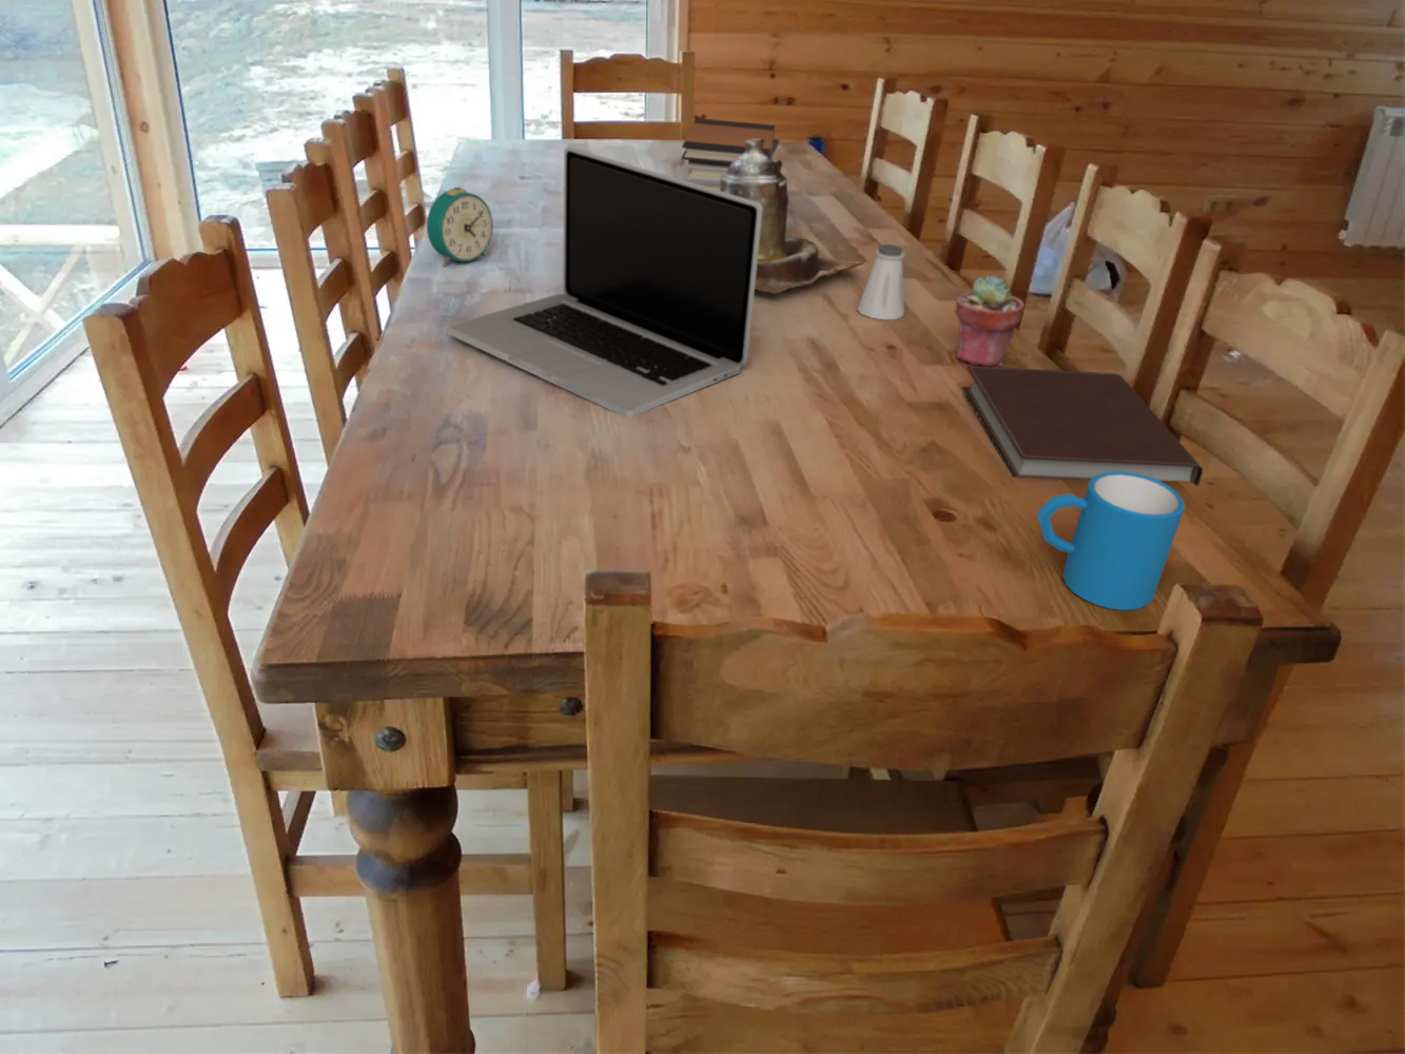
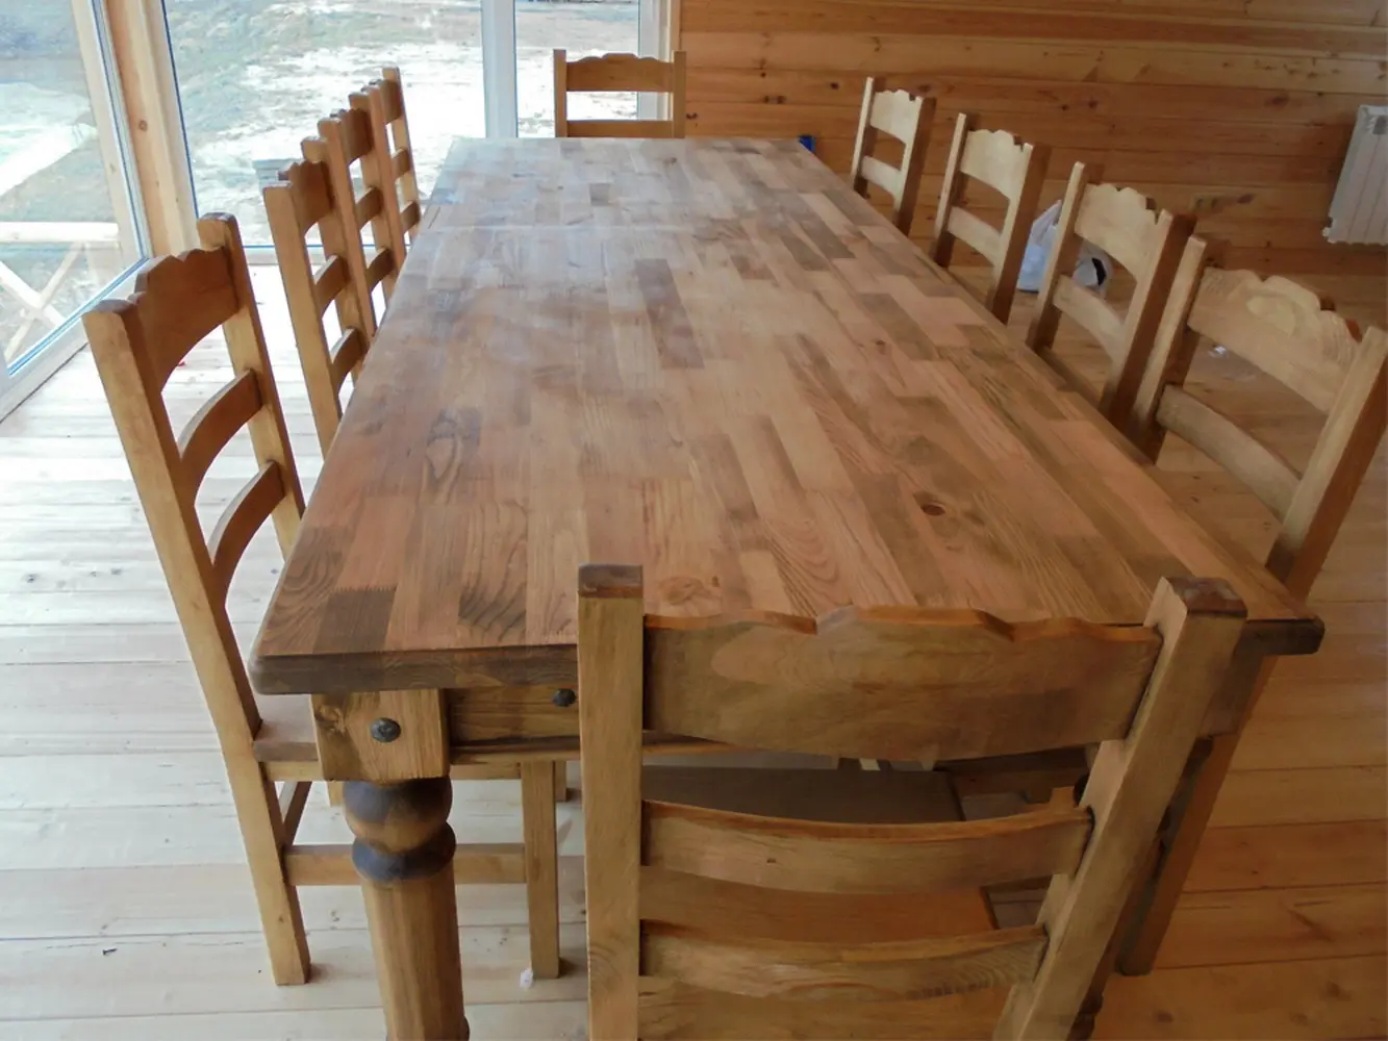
- mug (1099, 538)
- teapot (769, 208)
- book stack (727, 168)
- saltshaker (886, 279)
- alarm clock (455, 223)
- notebook (1073, 423)
- laptop (595, 273)
- potted succulent (986, 318)
